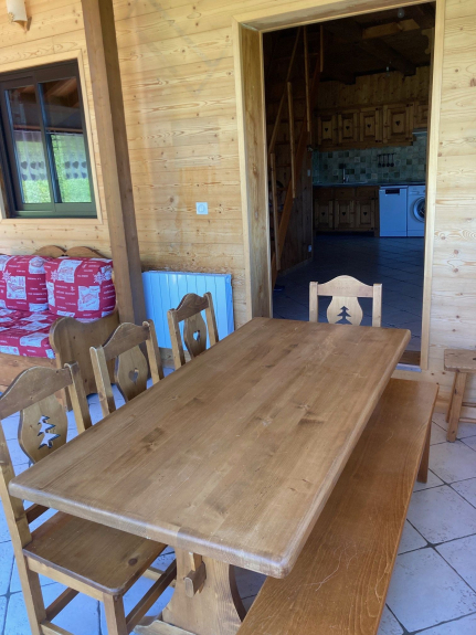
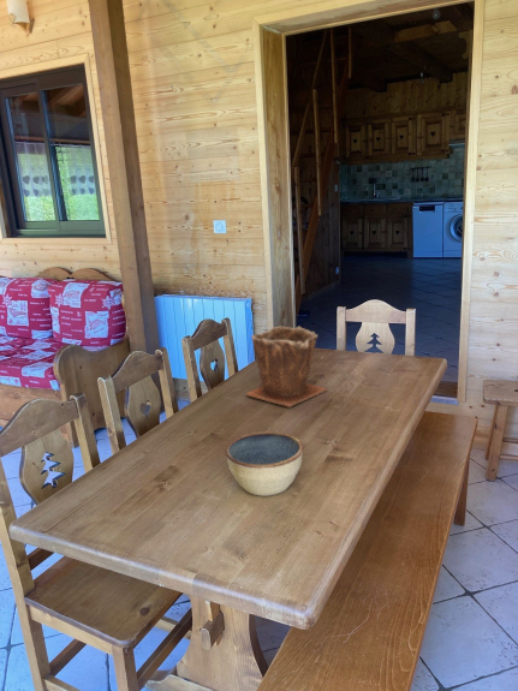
+ plant pot (285, 362)
+ bowl (264, 465)
